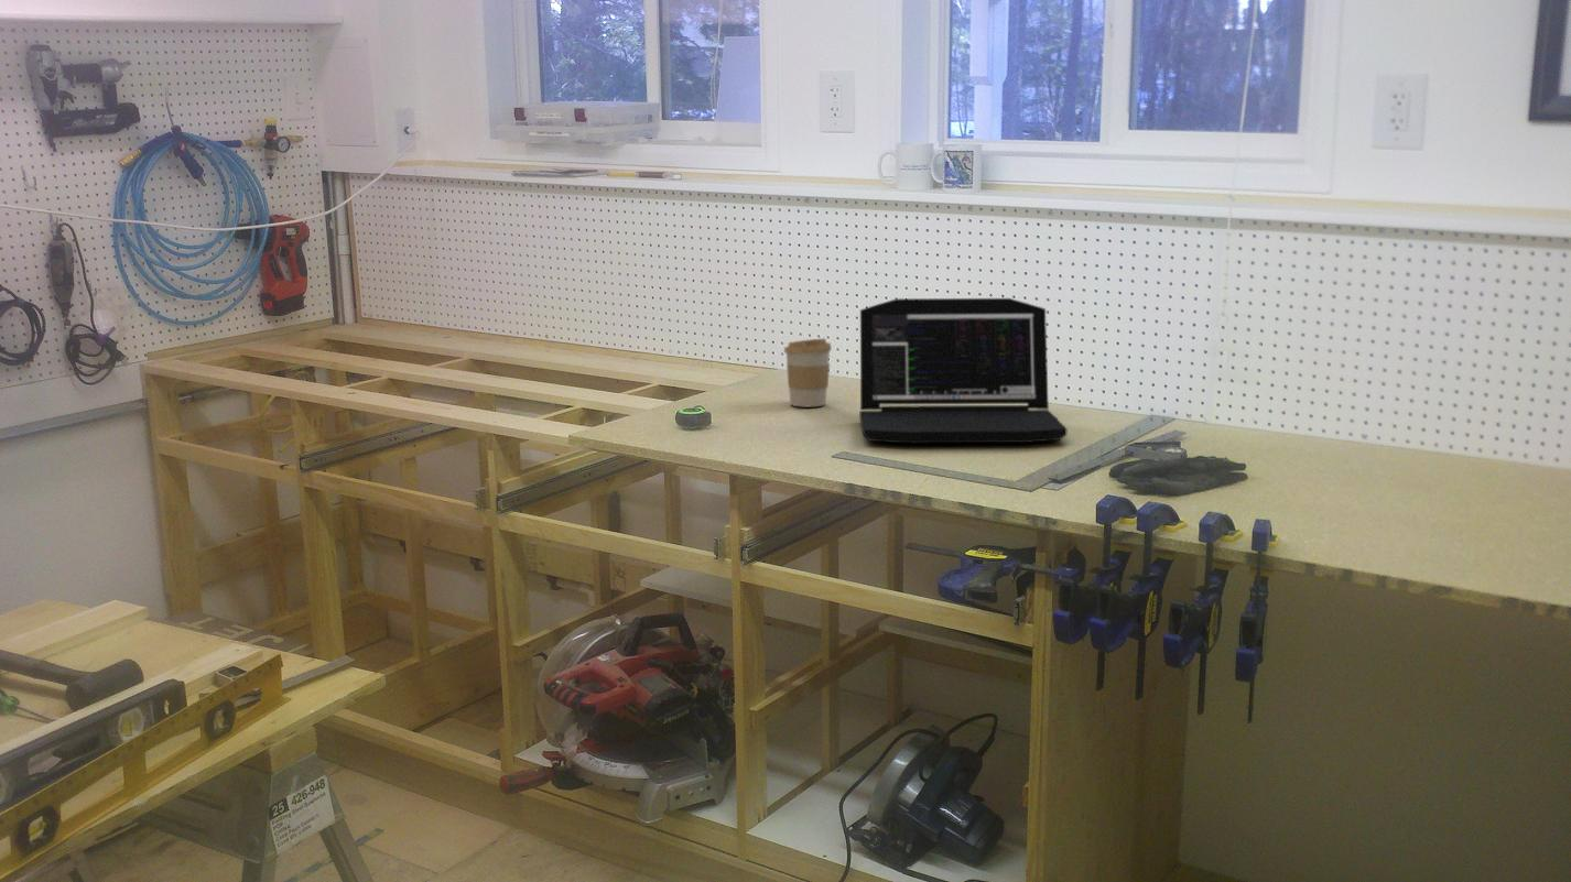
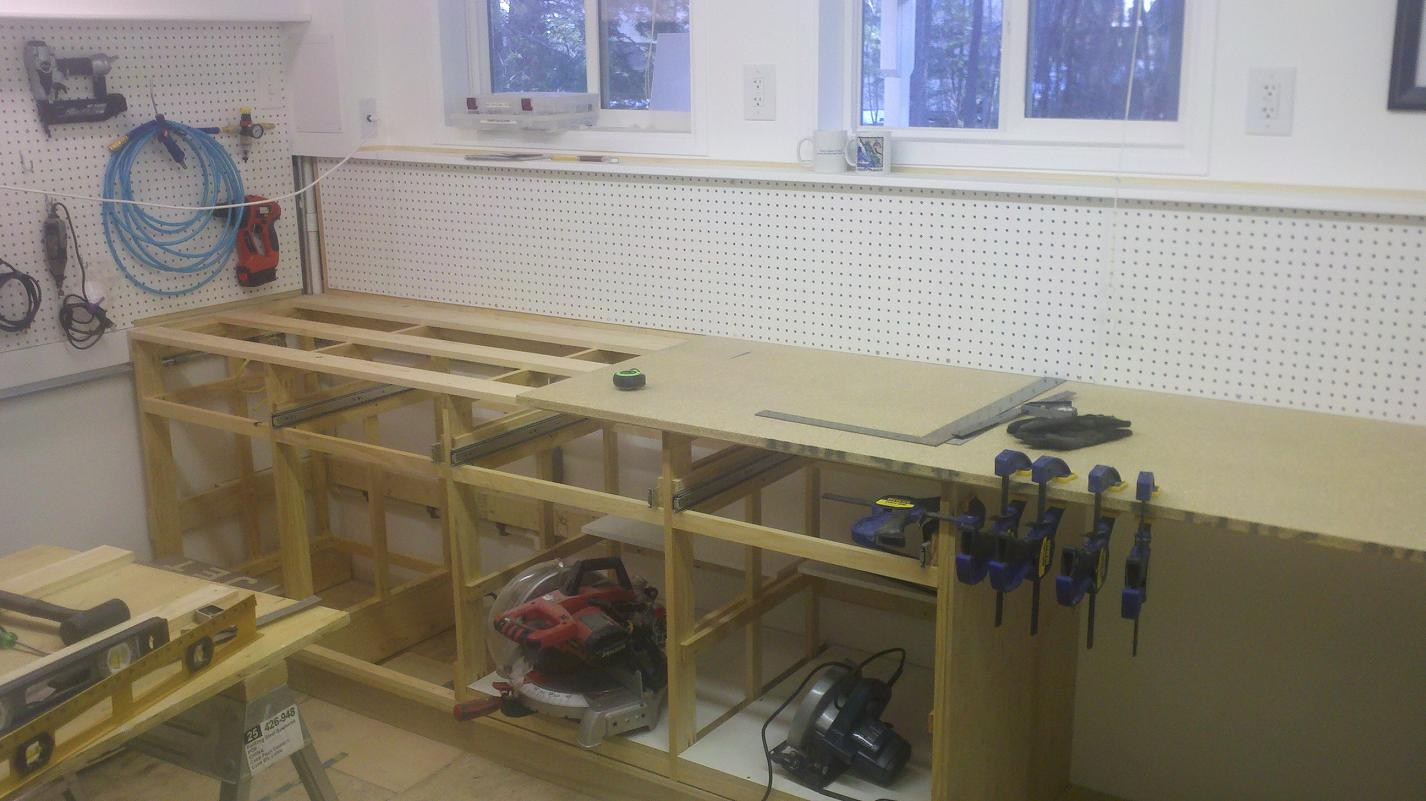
- coffee cup (808, 371)
- laptop (958, 368)
